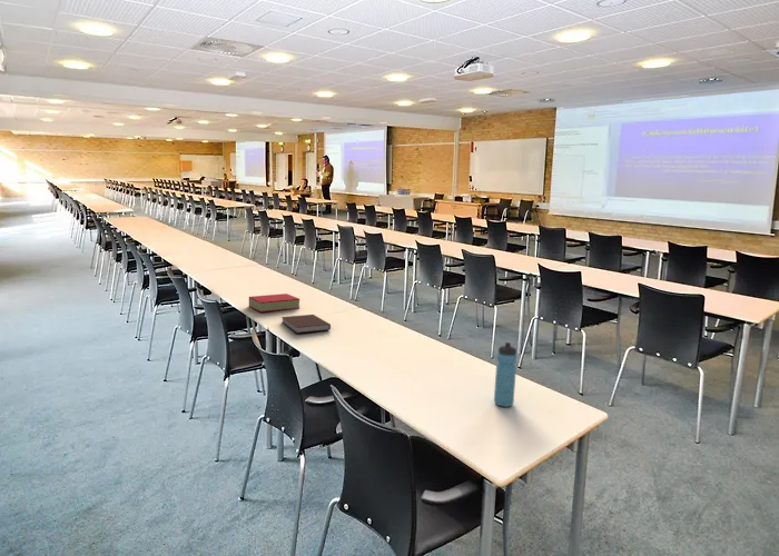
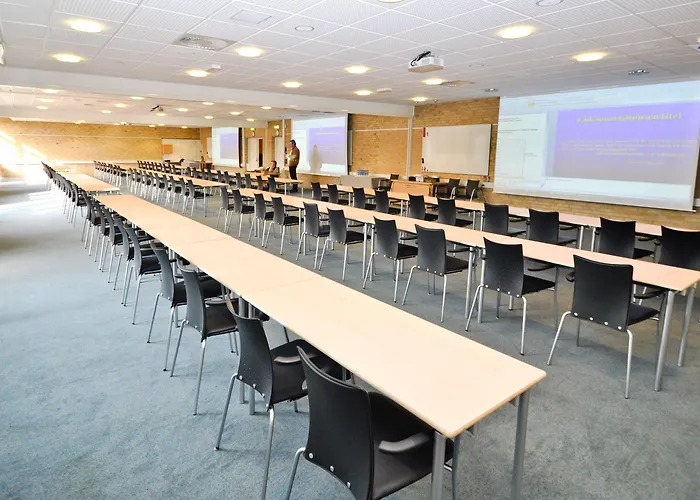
- water bottle (505, 373)
- book (274, 302)
- notebook (305, 322)
